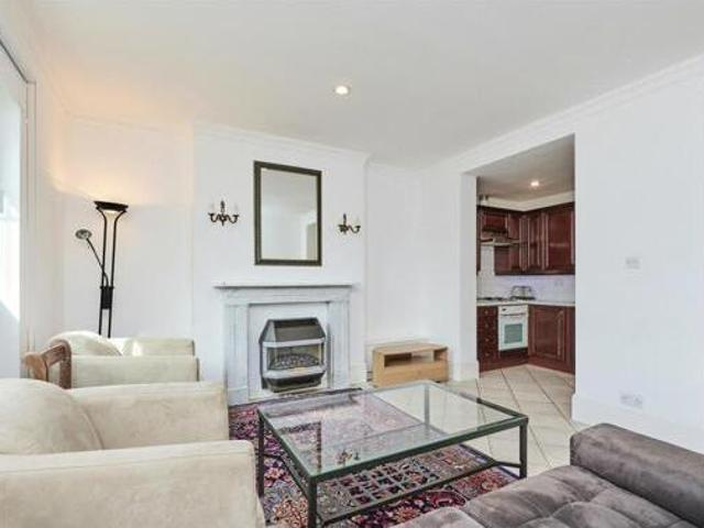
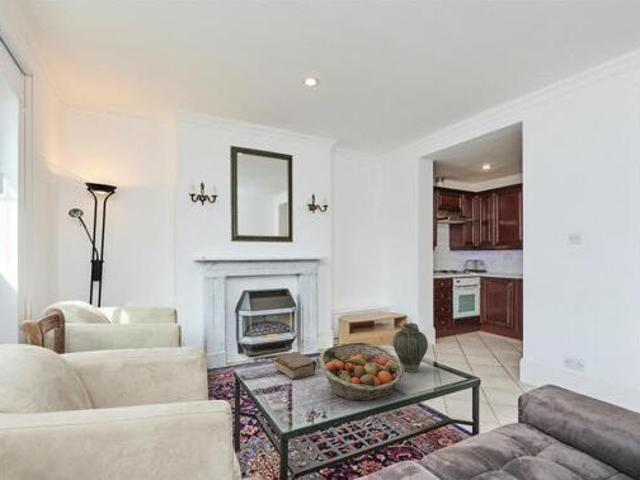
+ book (294, 364)
+ vase (410, 347)
+ fruit basket (361, 369)
